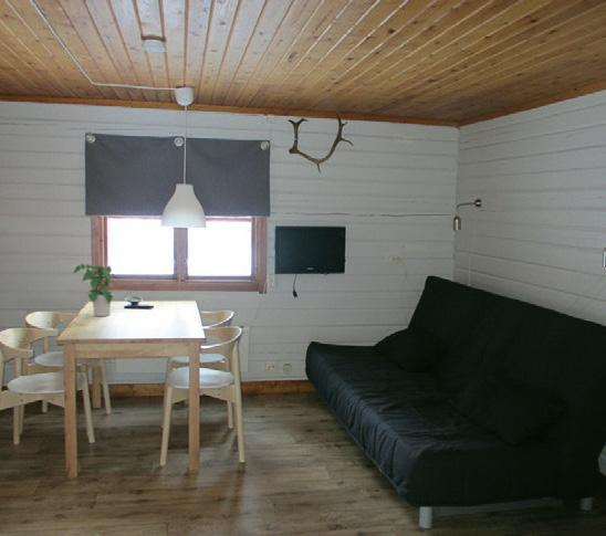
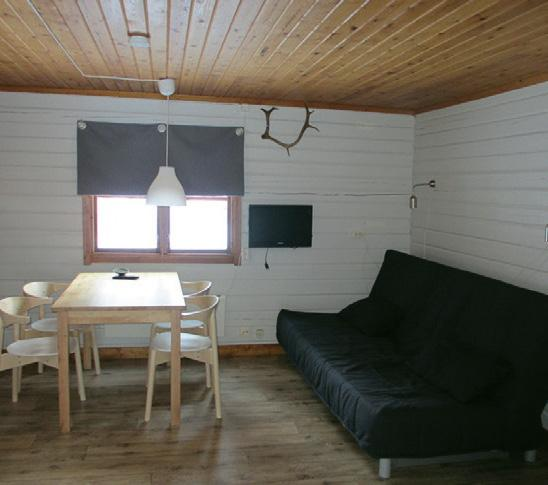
- potted plant (97, 290)
